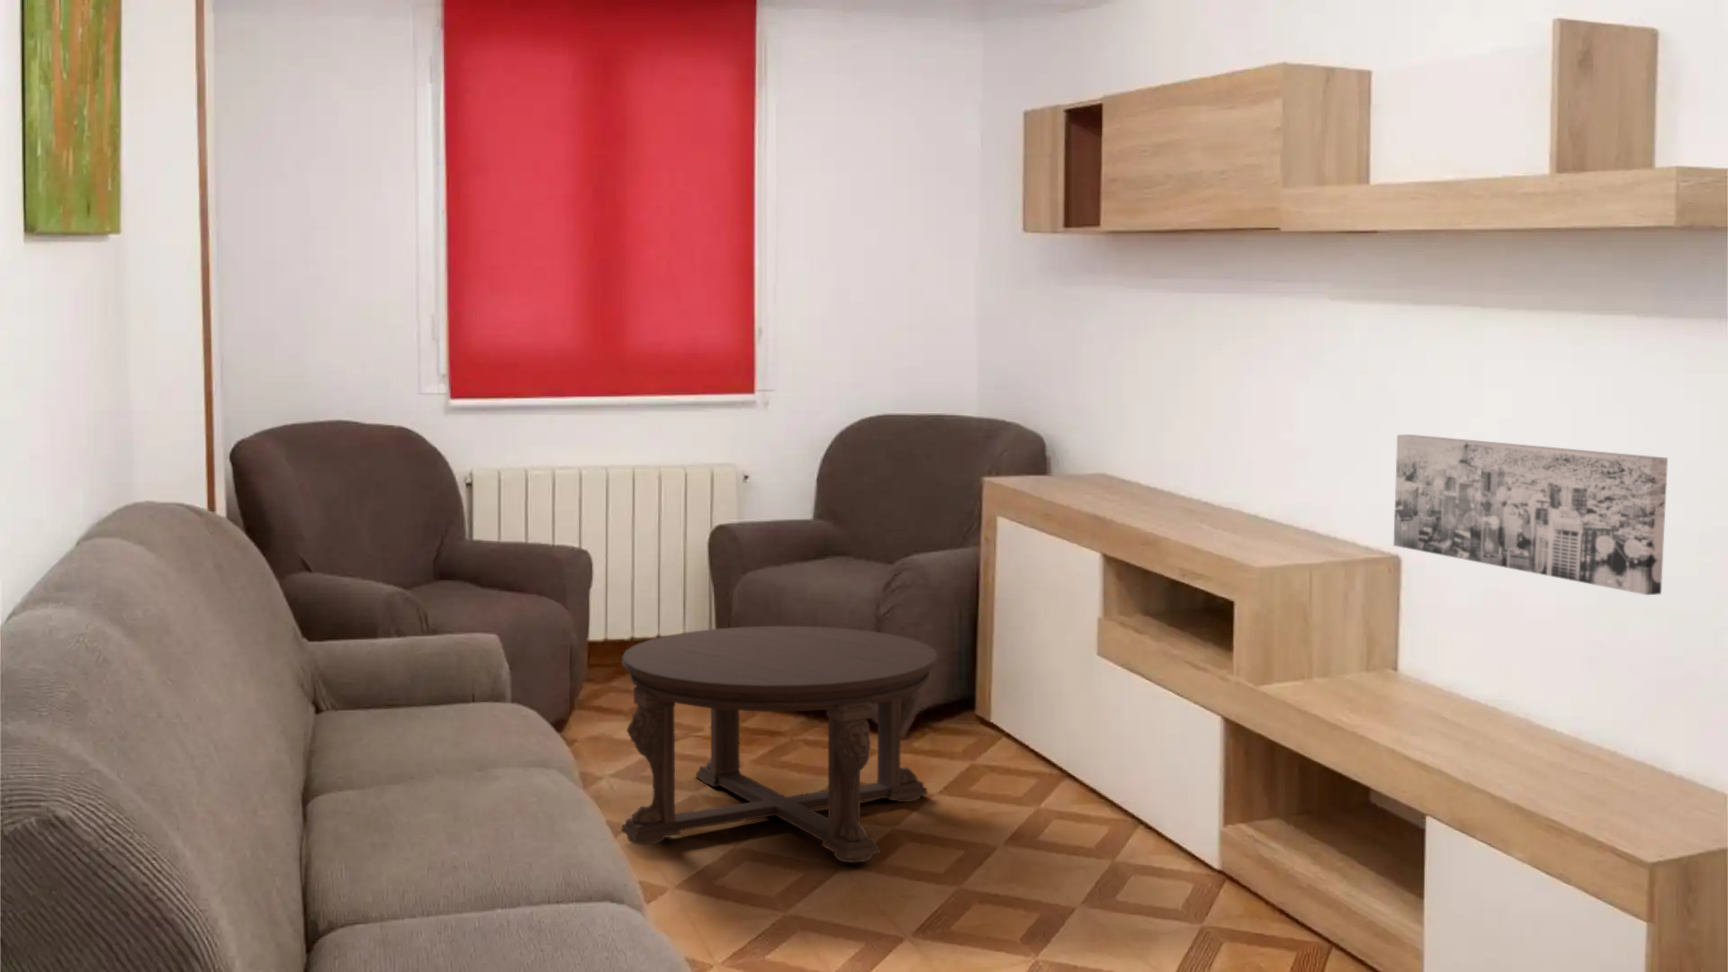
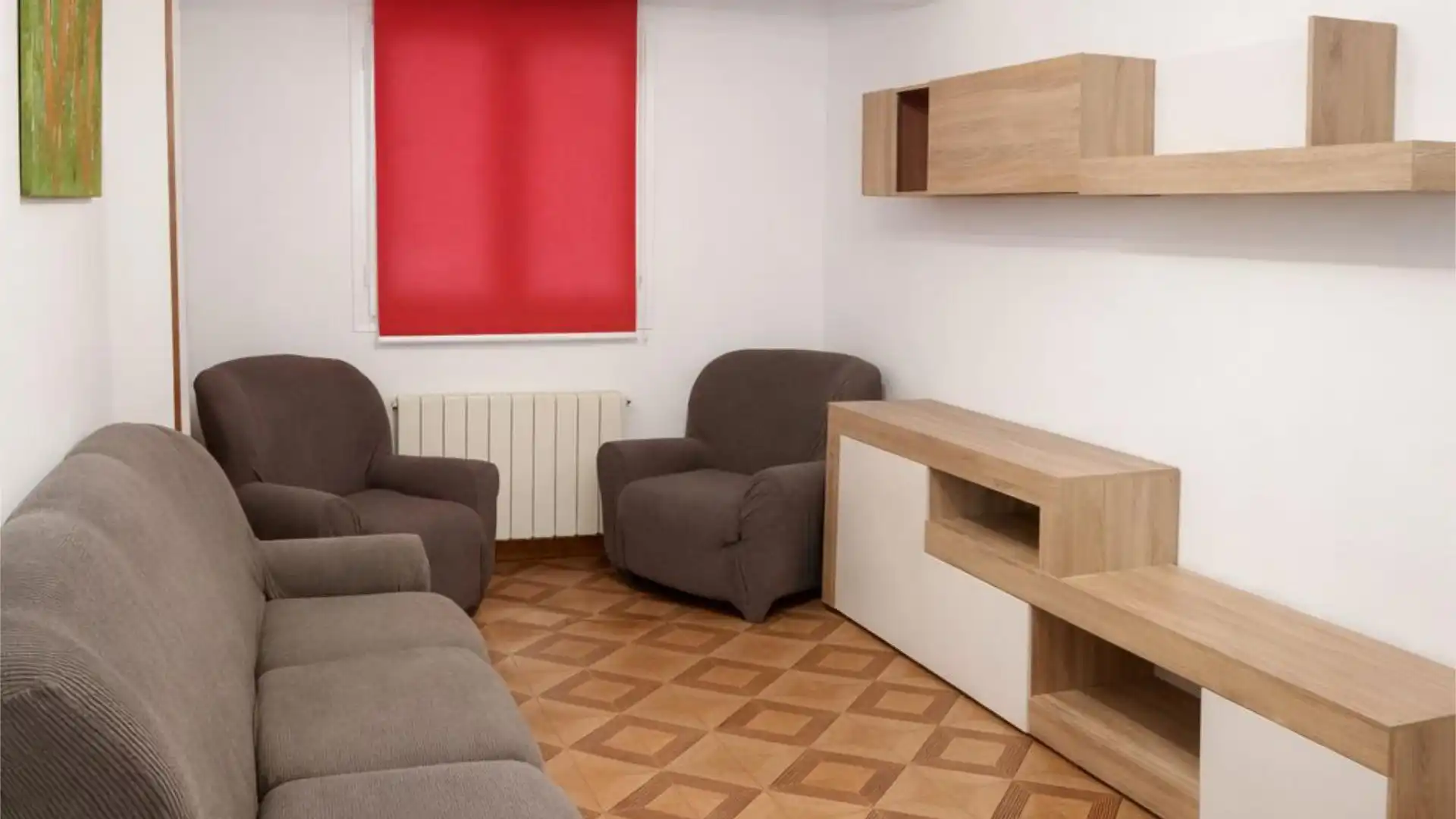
- coffee table (780, 710)
- wall art (1516, 506)
